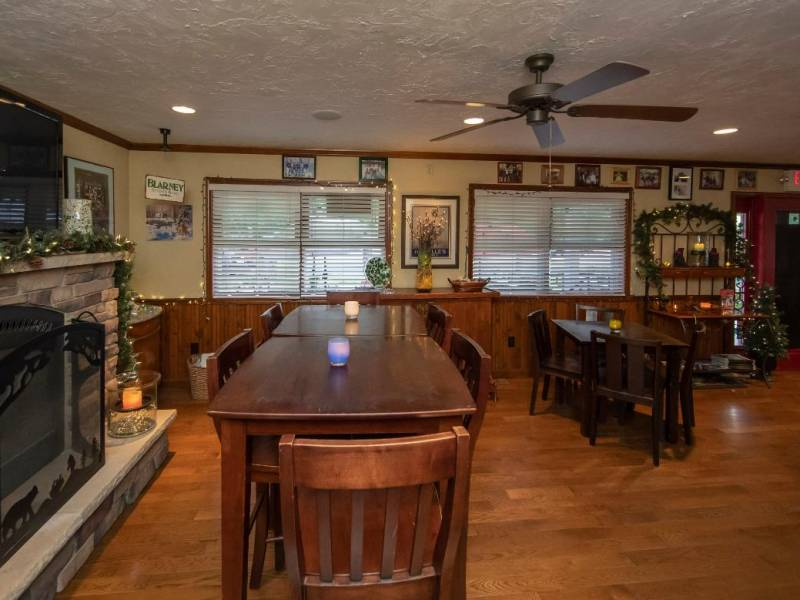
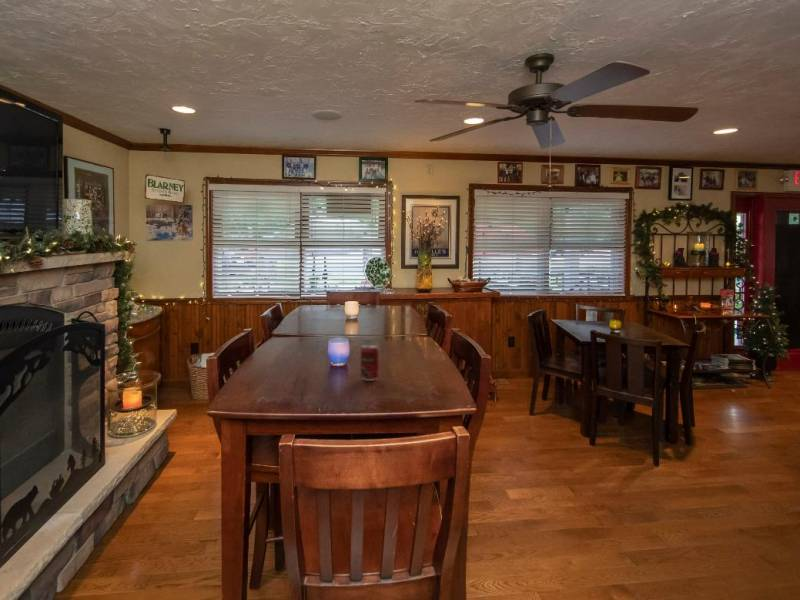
+ beverage can (369, 362)
